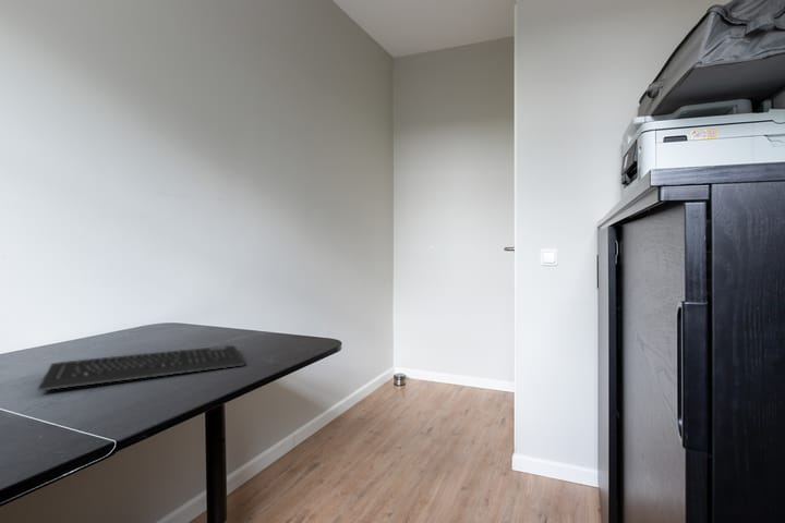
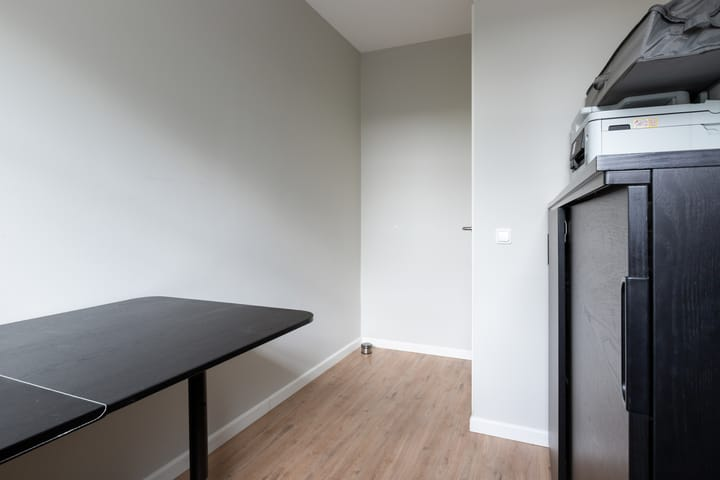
- keyboard (153, 363)
